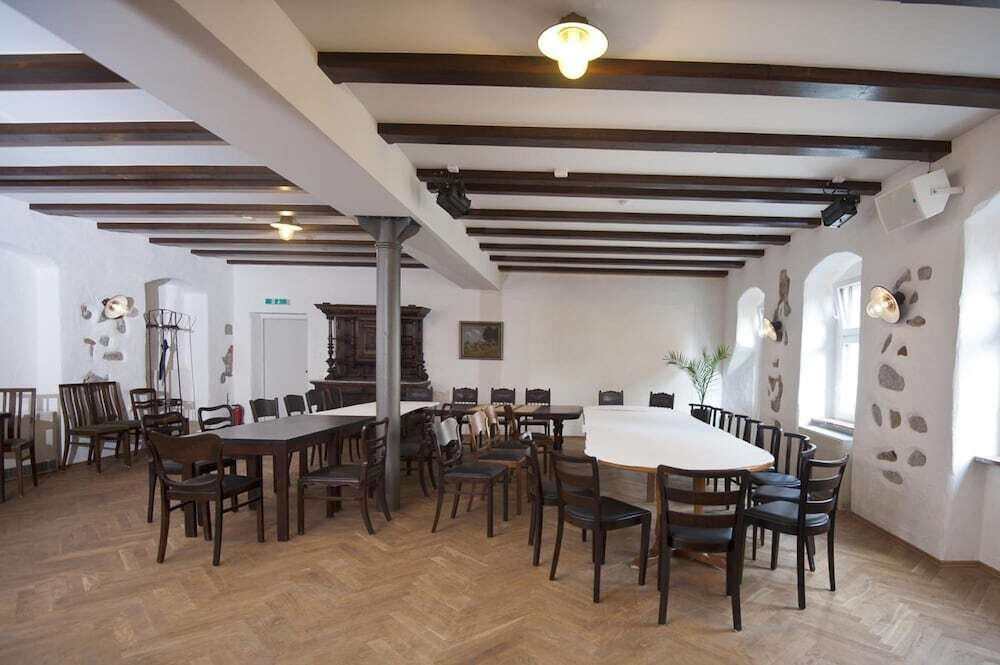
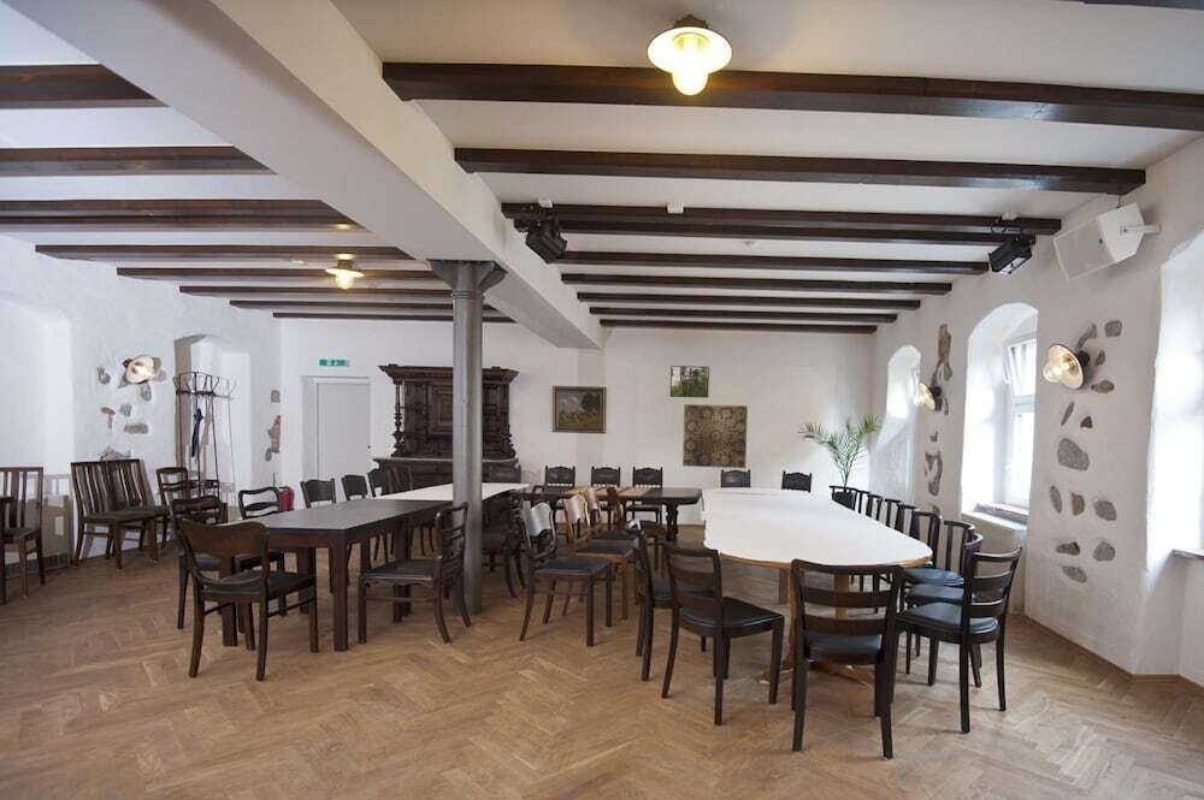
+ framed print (689, 381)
+ wall art (714, 435)
